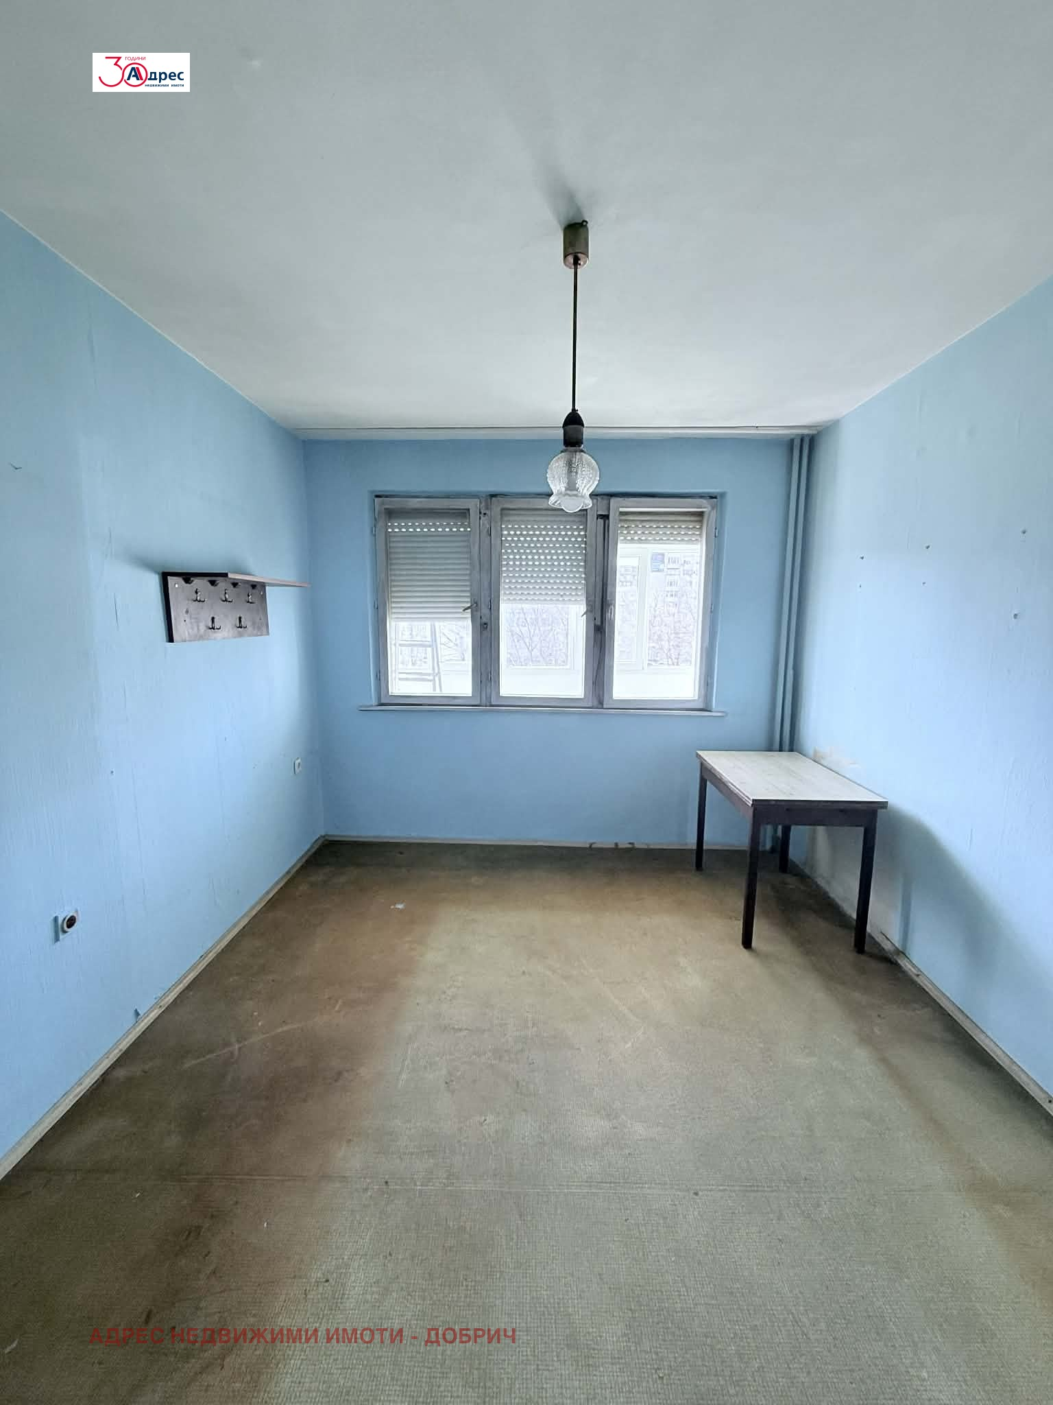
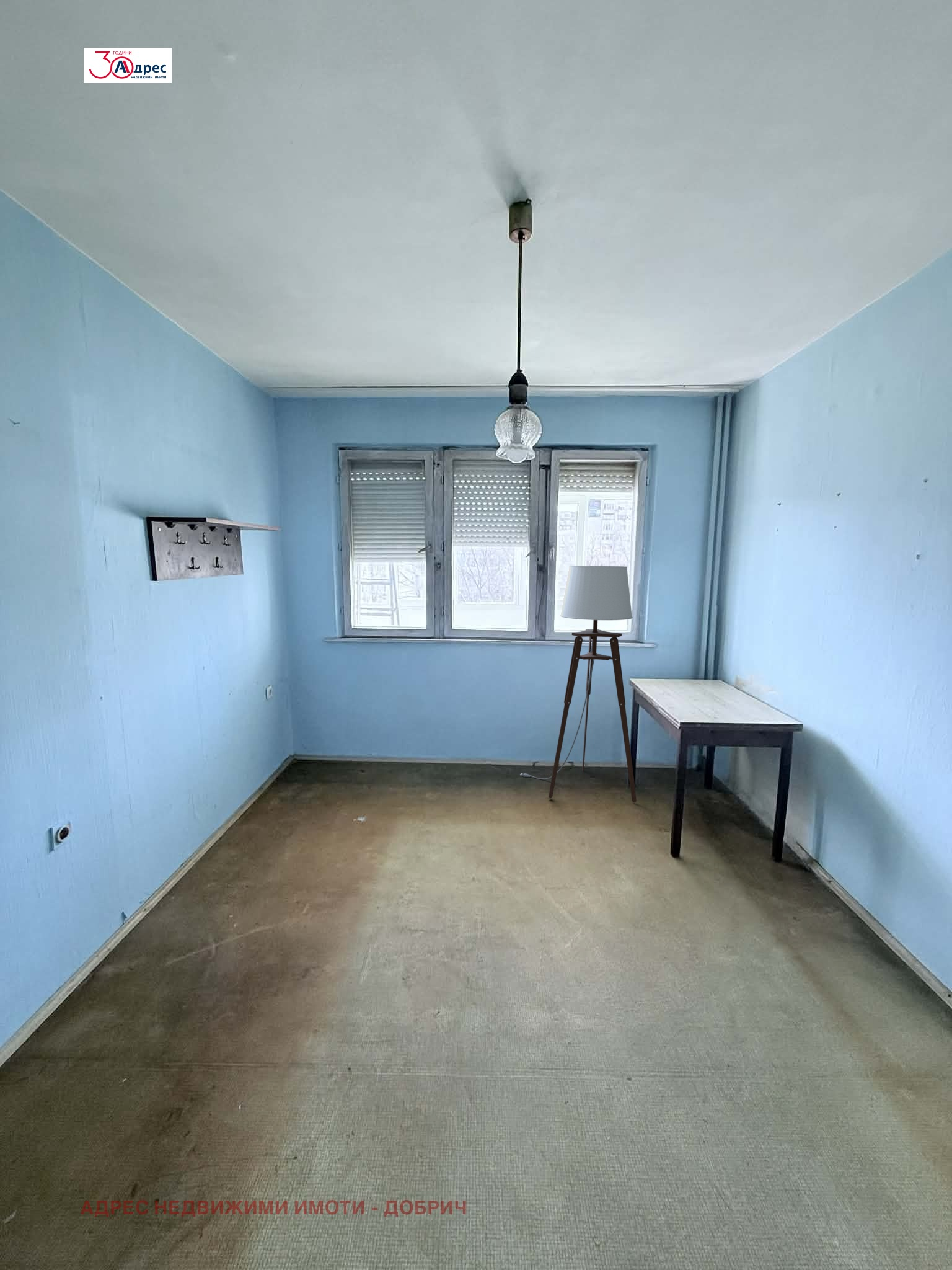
+ floor lamp (575, 678)
